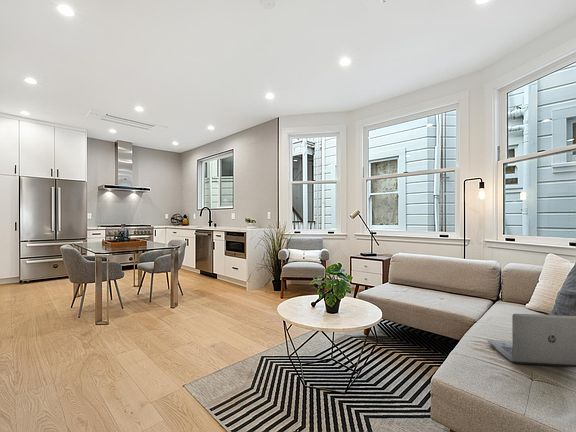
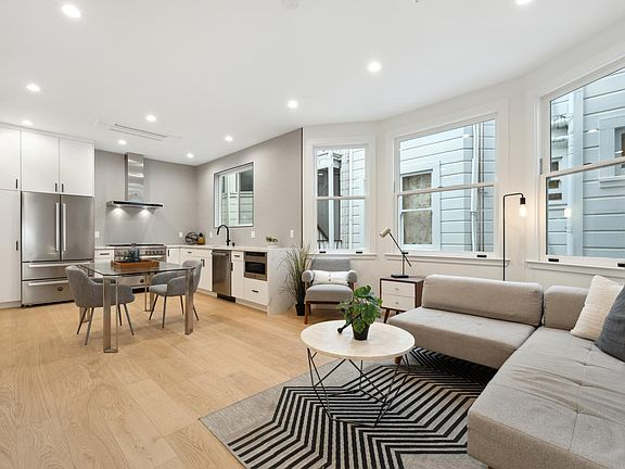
- laptop (534, 331)
